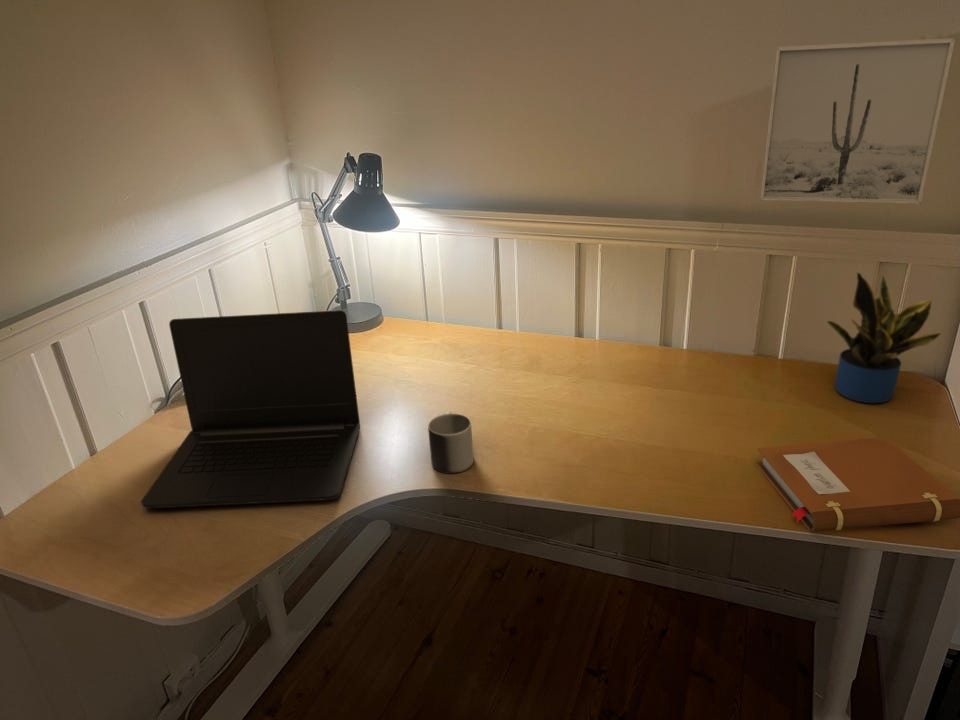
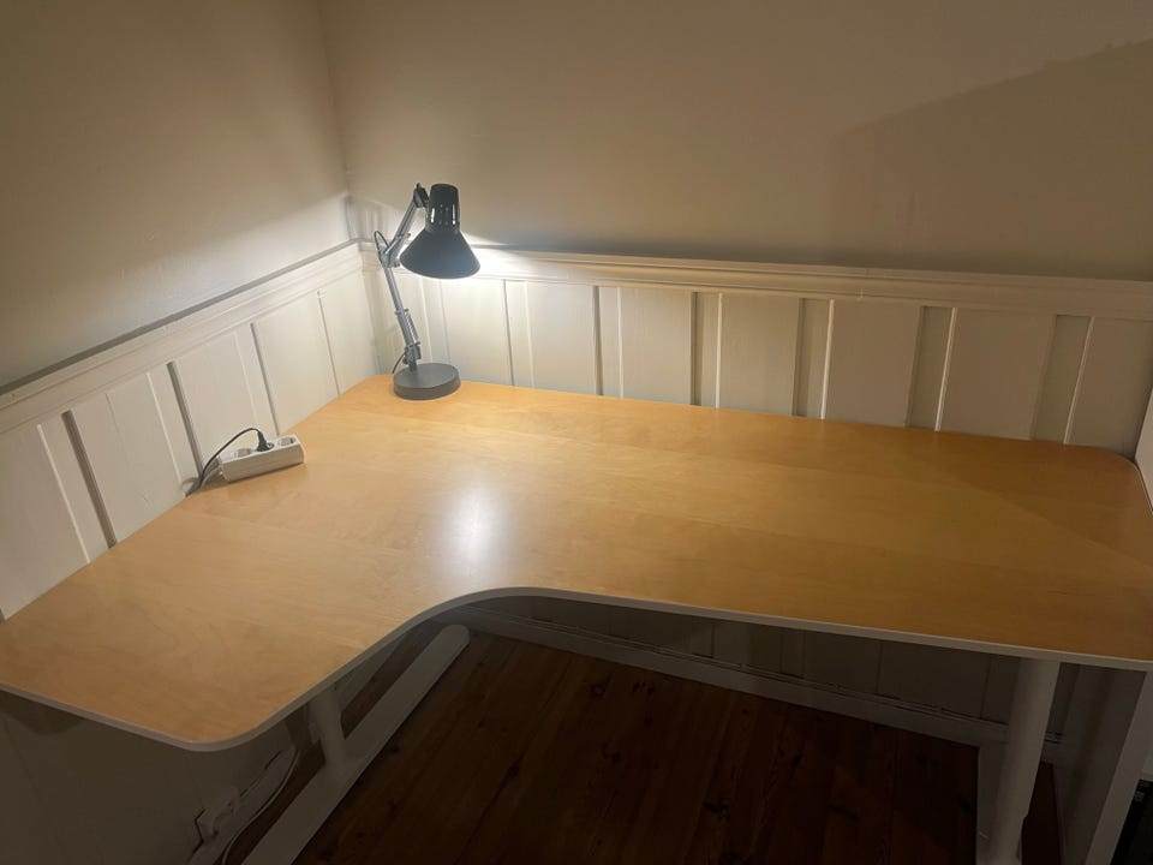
- mug (451, 437)
- wall art (848, 125)
- notebook (848, 483)
- laptop (248, 404)
- potted plant (878, 333)
